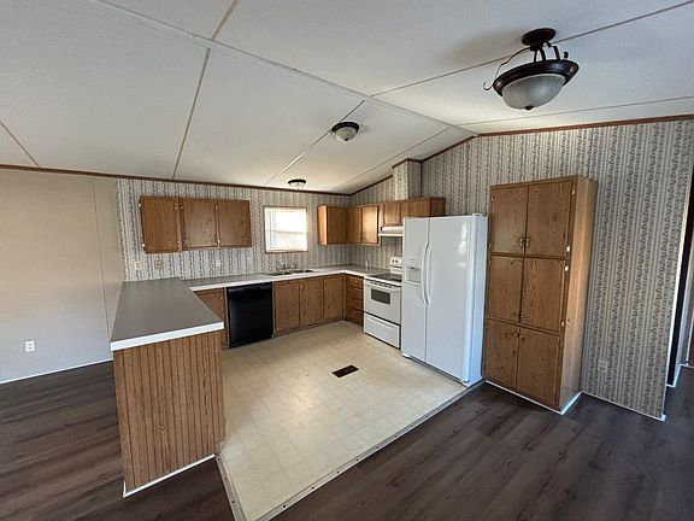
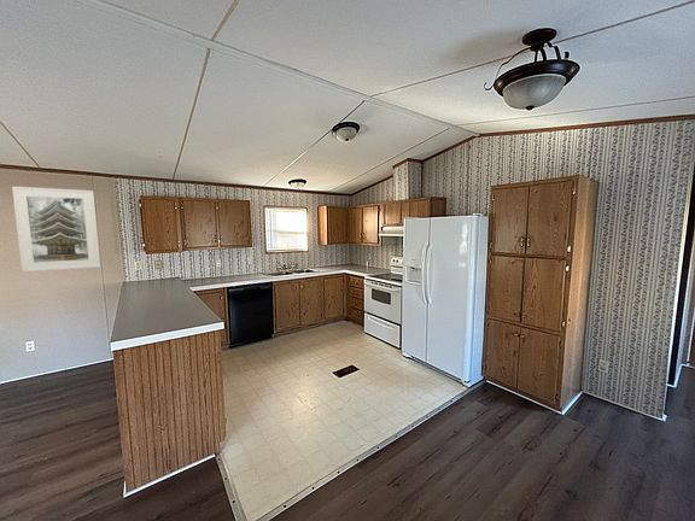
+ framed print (59, 229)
